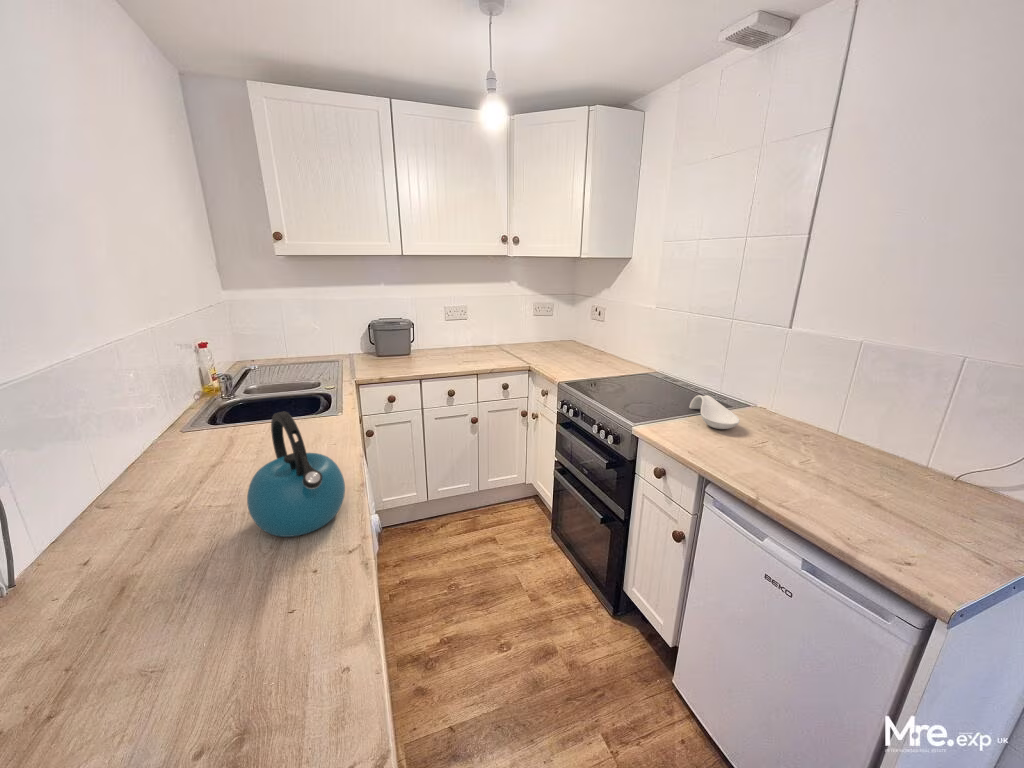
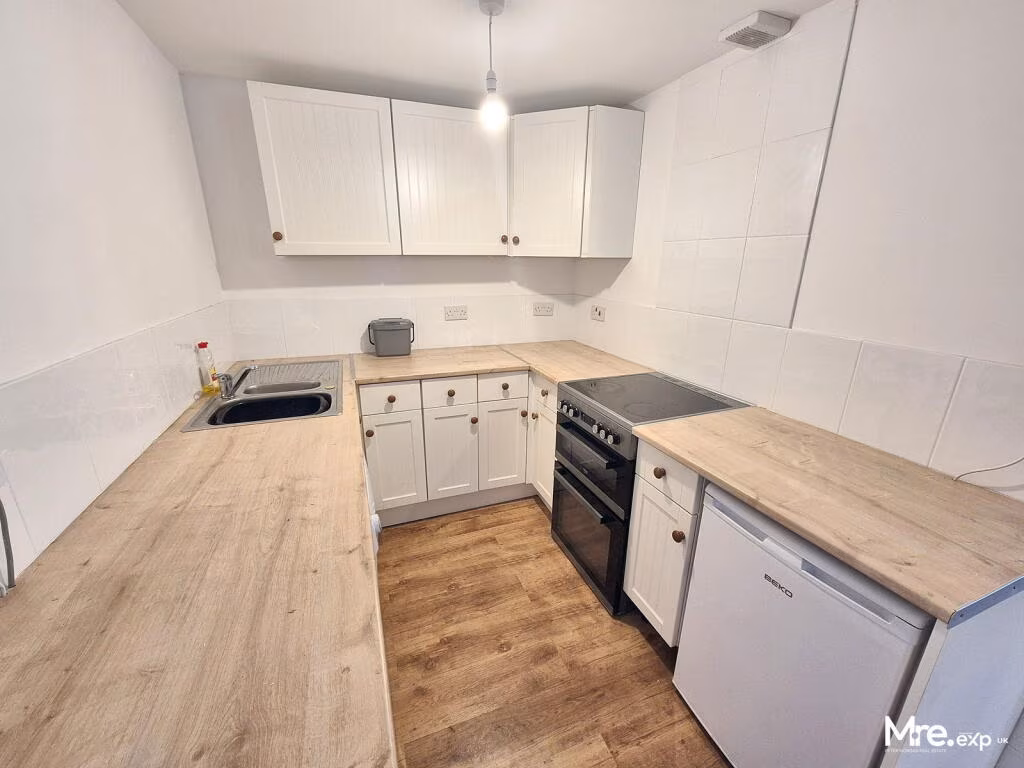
- kettle (296, 471)
- spoon rest (711, 410)
